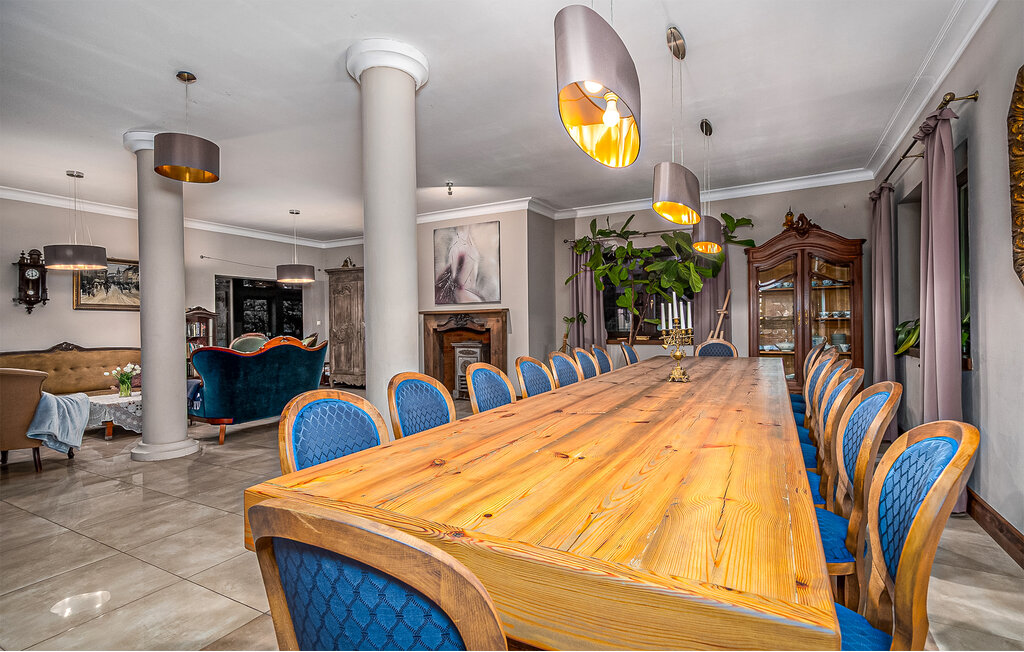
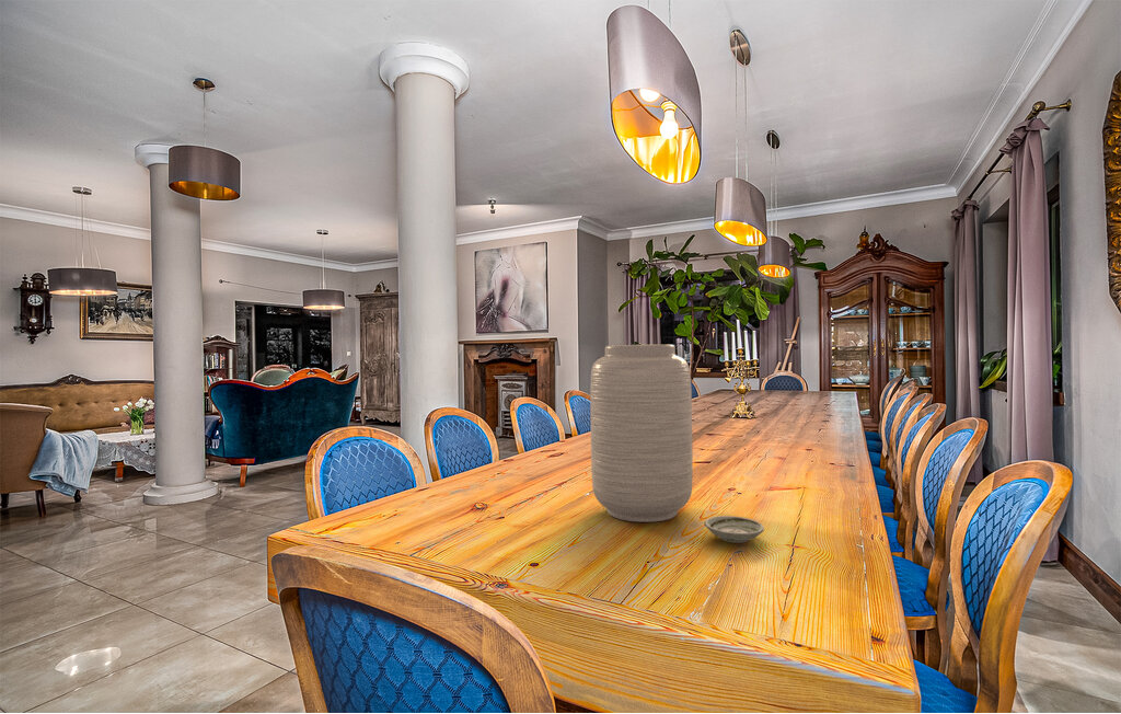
+ saucer (733, 530)
+ vase (640, 428)
